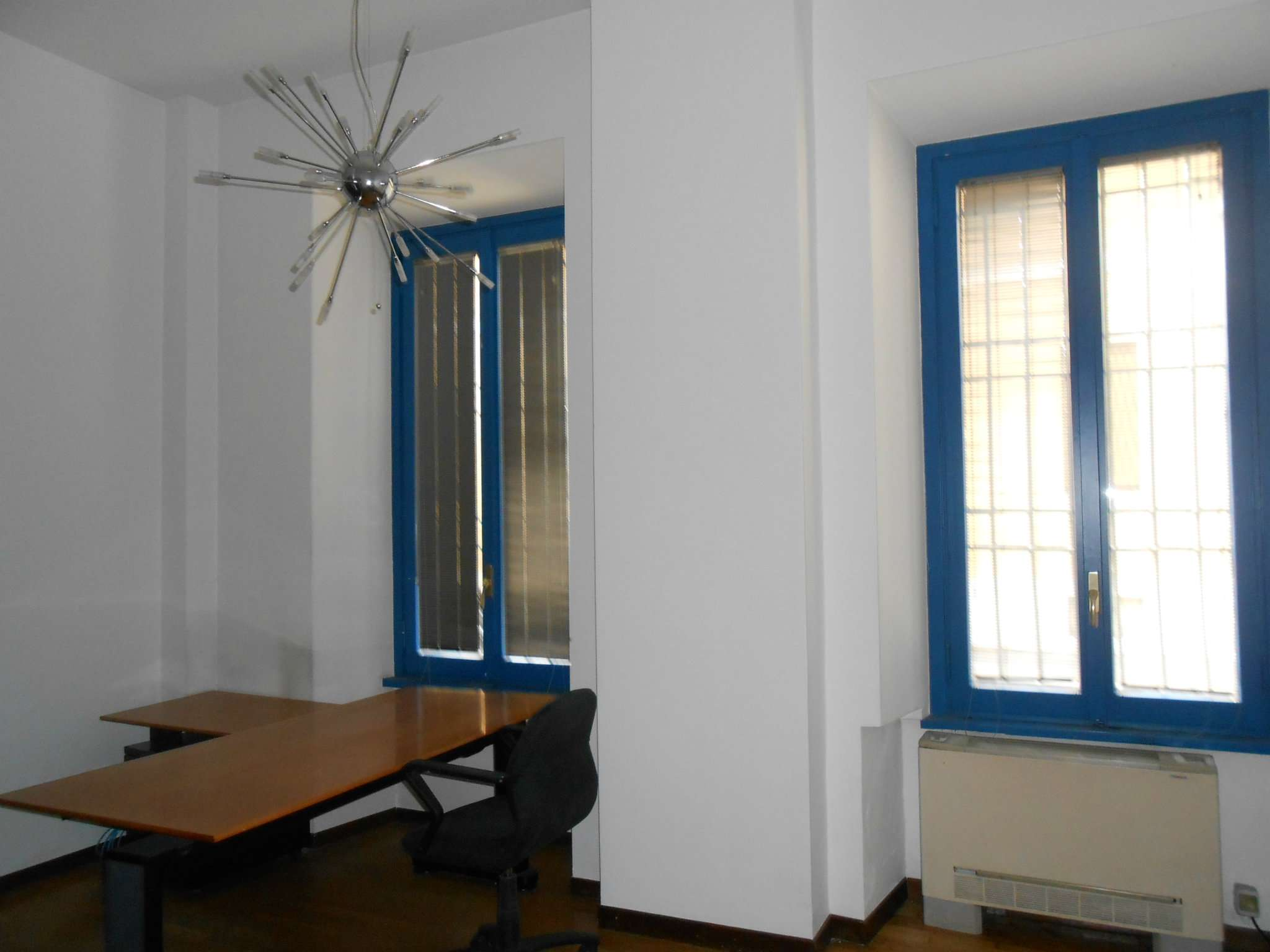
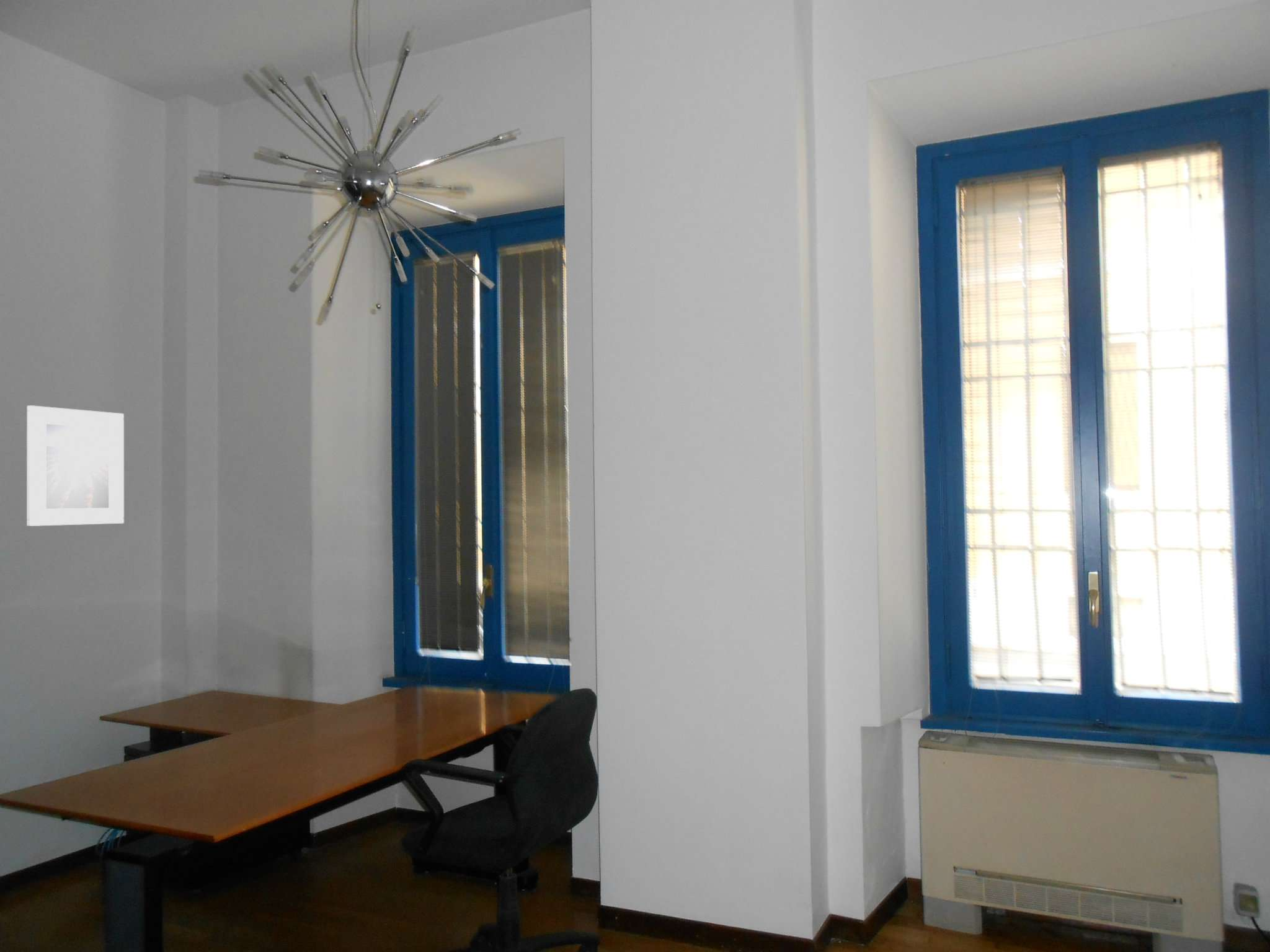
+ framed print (78, 467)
